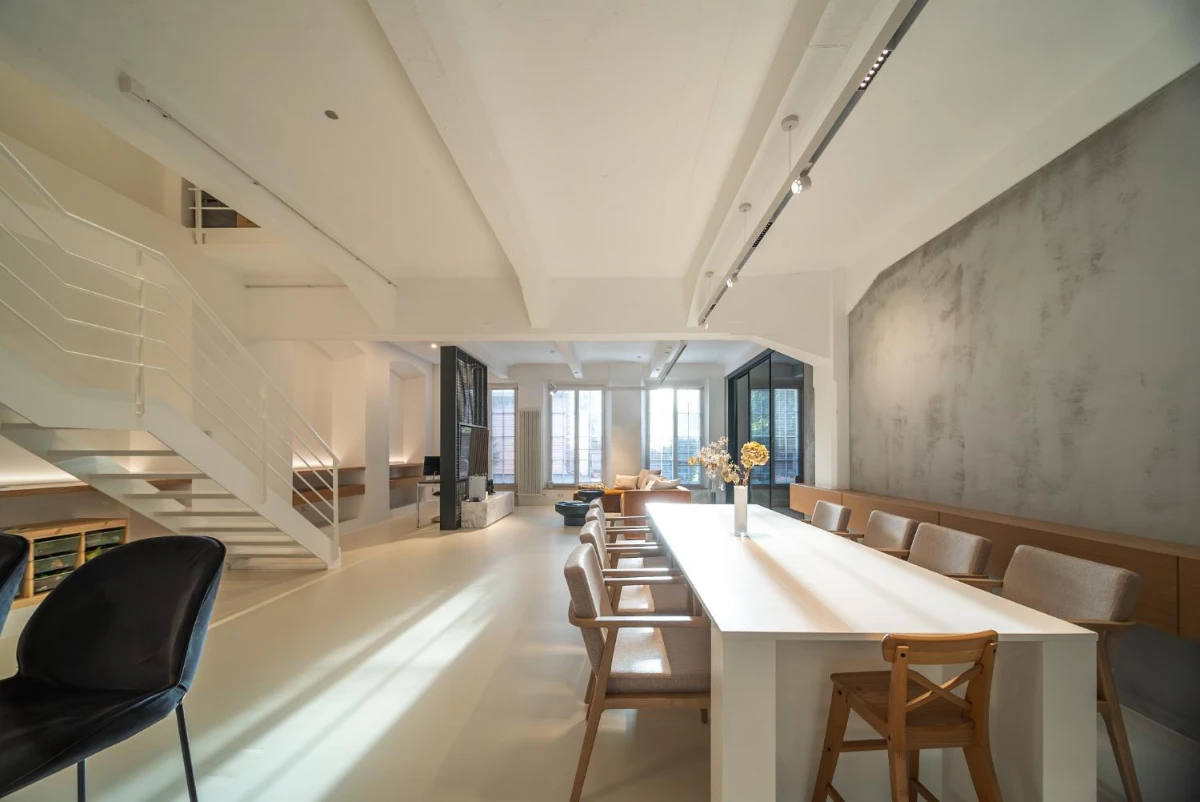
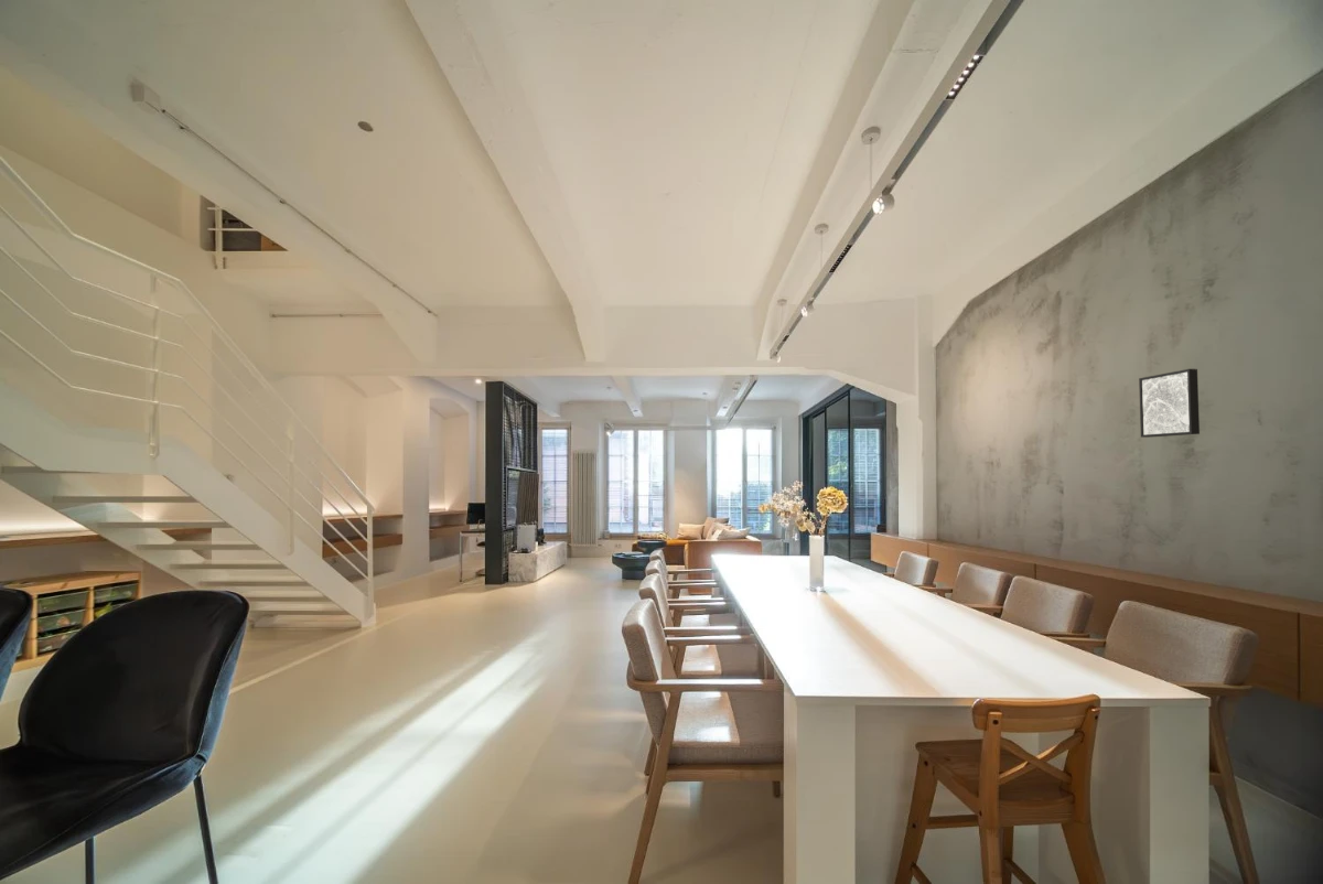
+ wall art (1168, 405)
